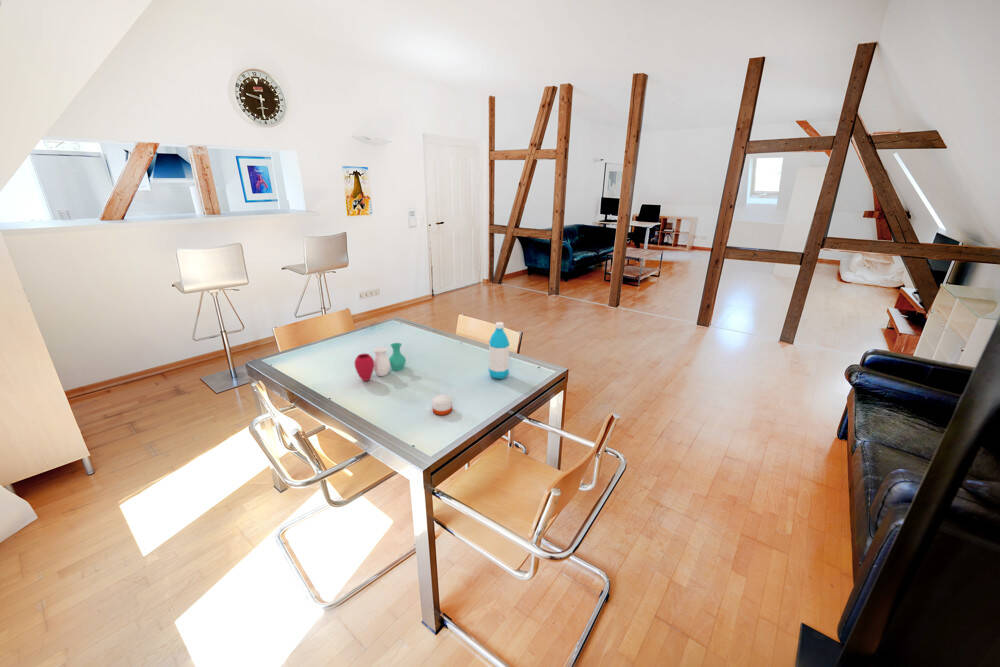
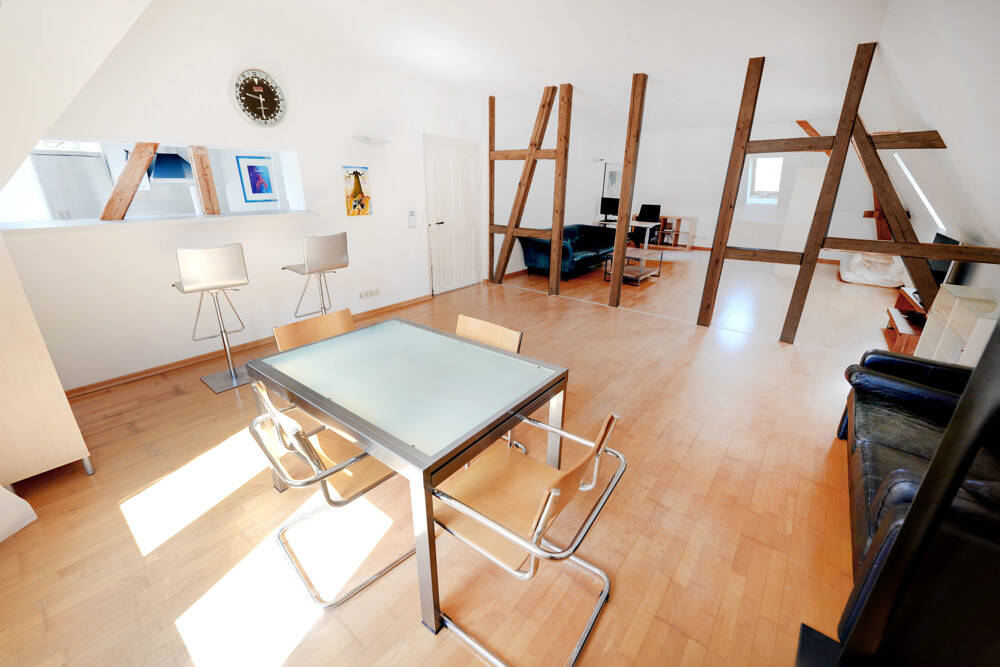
- candle (442, 398)
- water bottle (499, 350)
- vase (381, 361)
